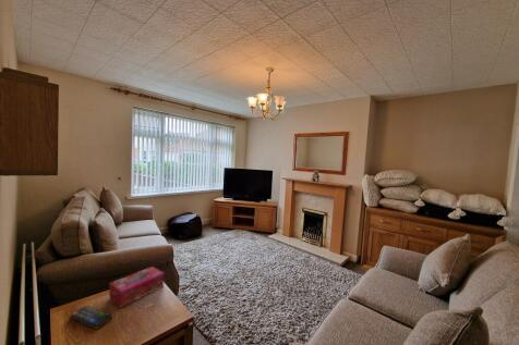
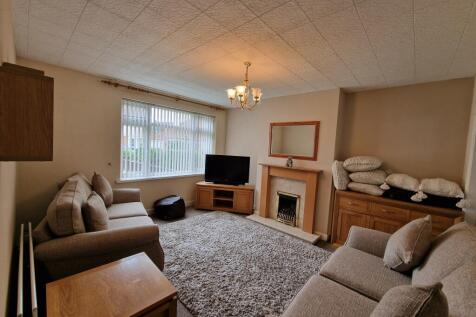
- tissue box (137, 284)
- remote control (90, 316)
